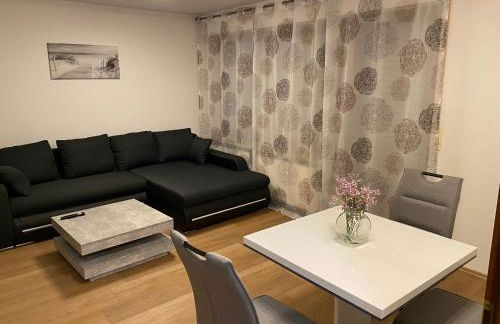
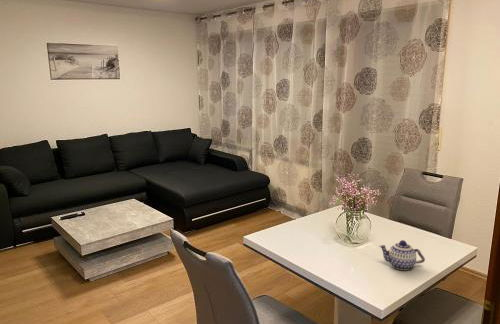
+ teapot (401, 253)
